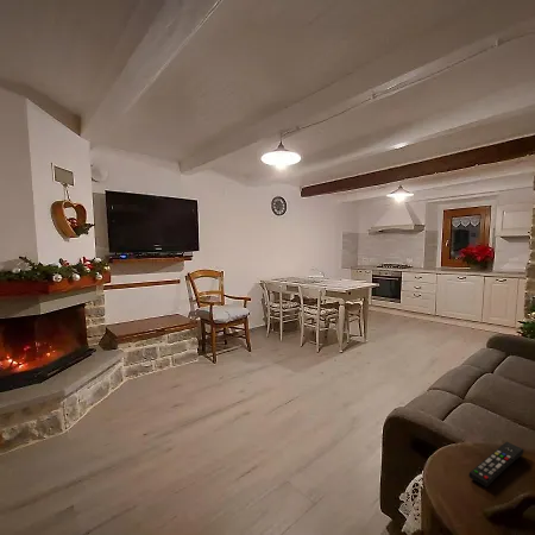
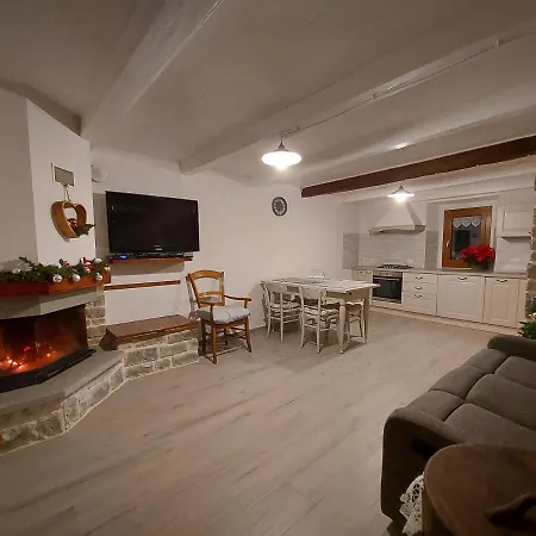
- remote control (497, 461)
